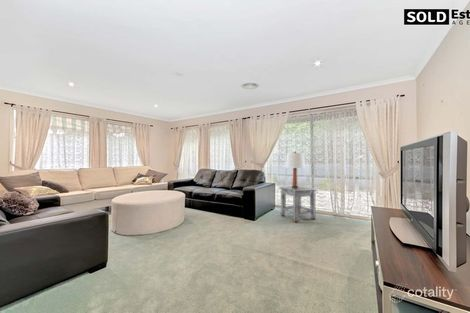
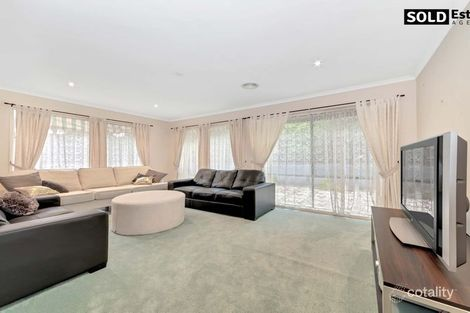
- stool (297, 202)
- lamp (295, 169)
